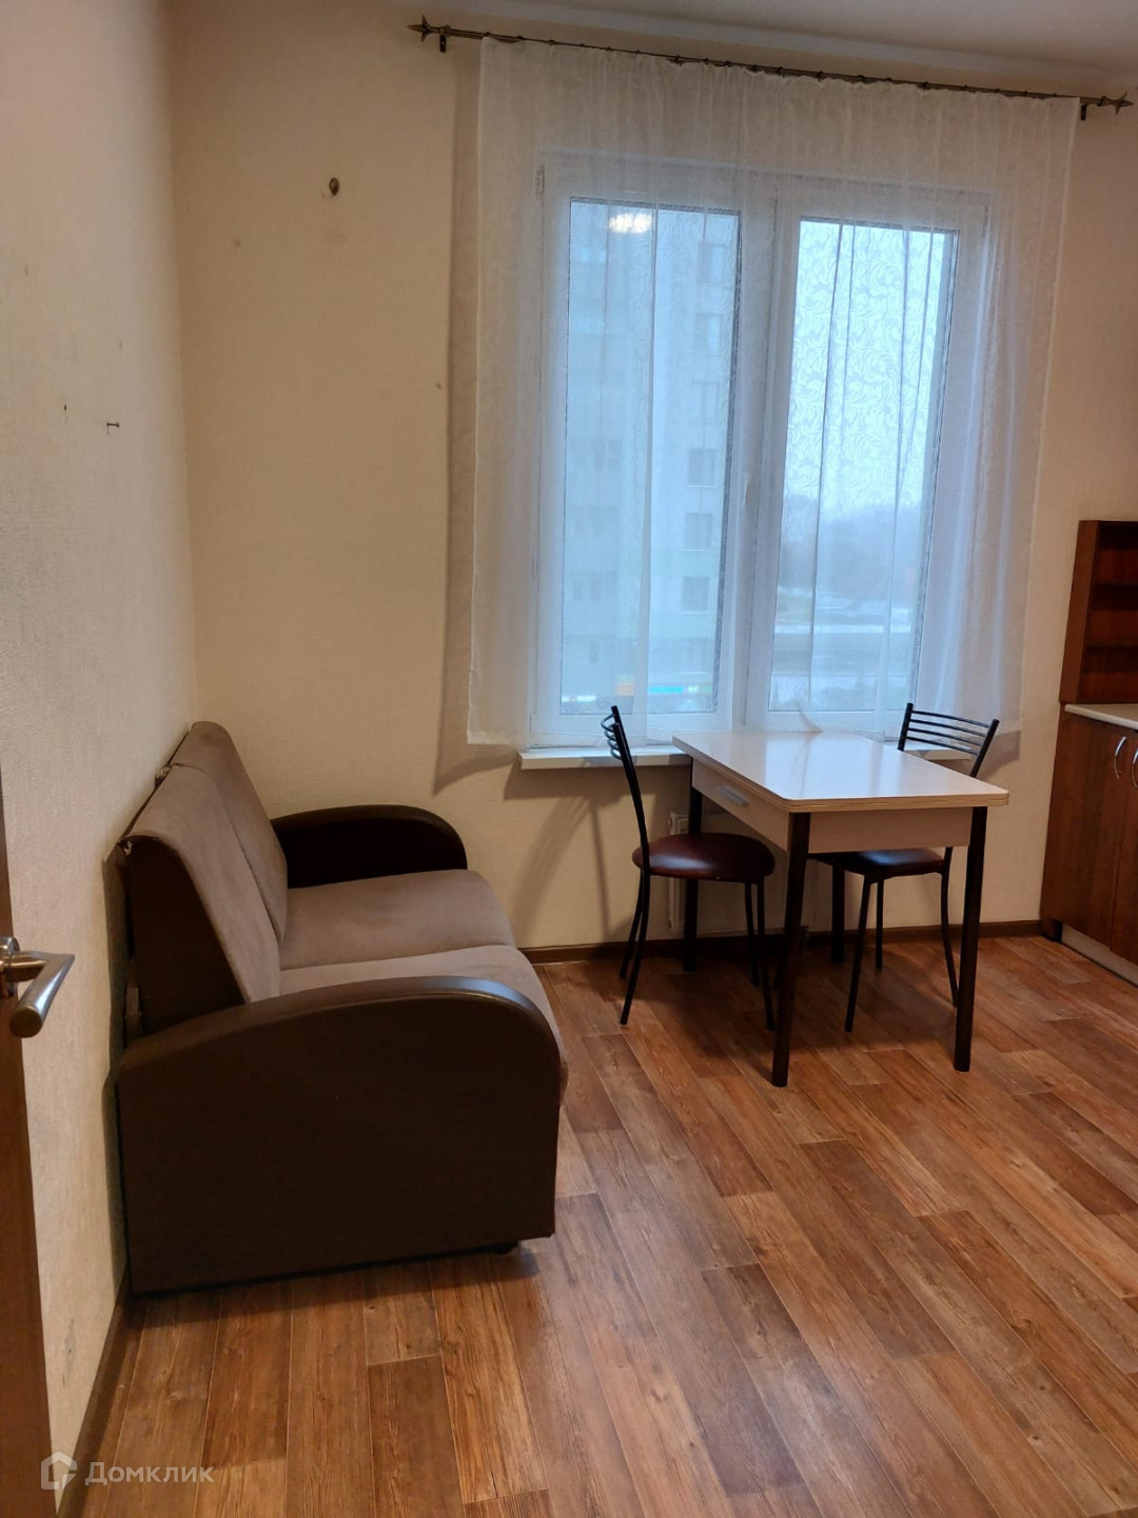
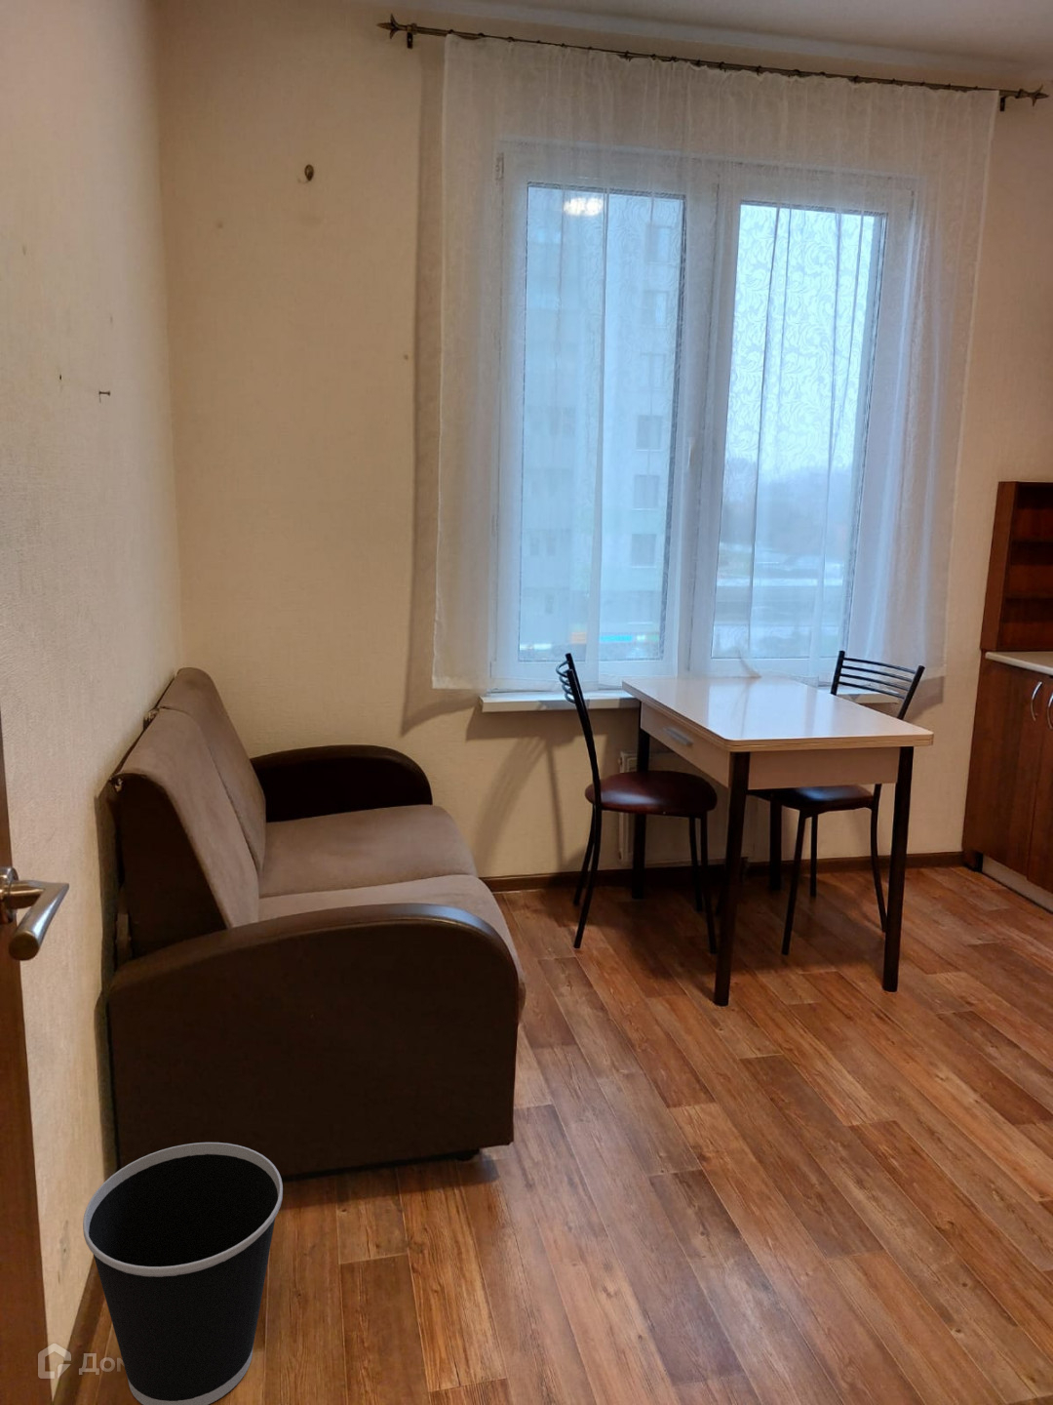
+ wastebasket (188, 1281)
